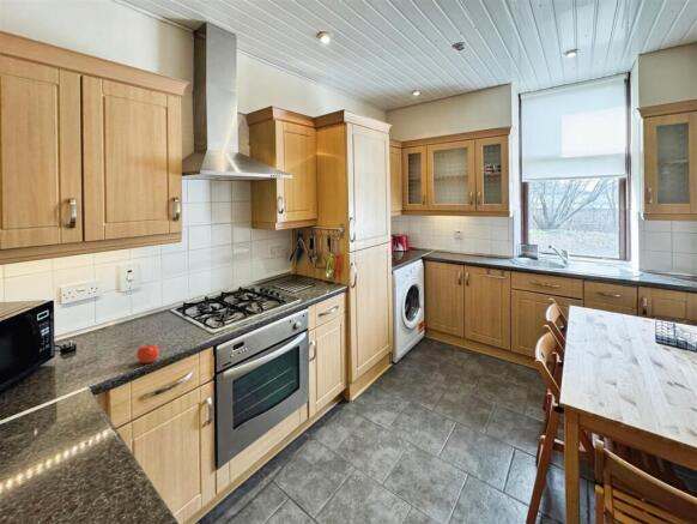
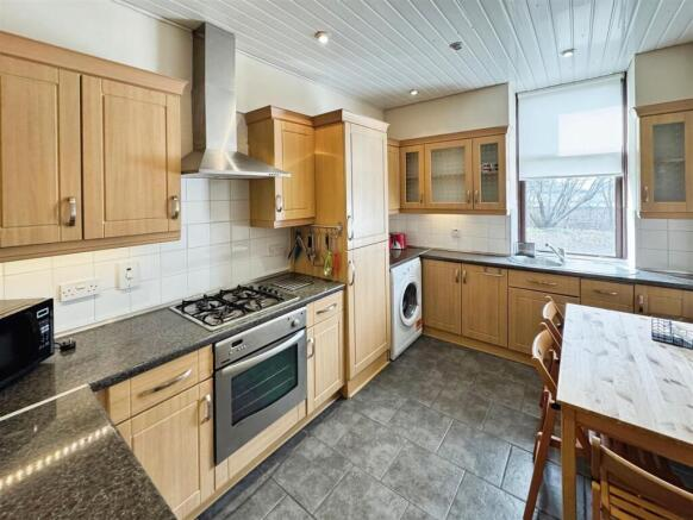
- apple (147, 353)
